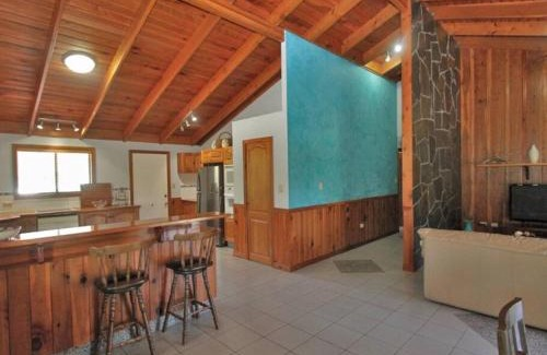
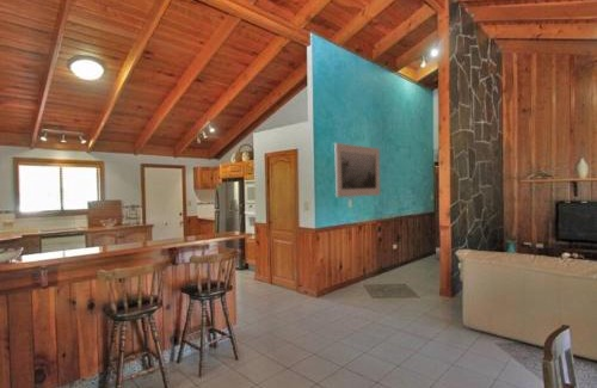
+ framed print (358, 171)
